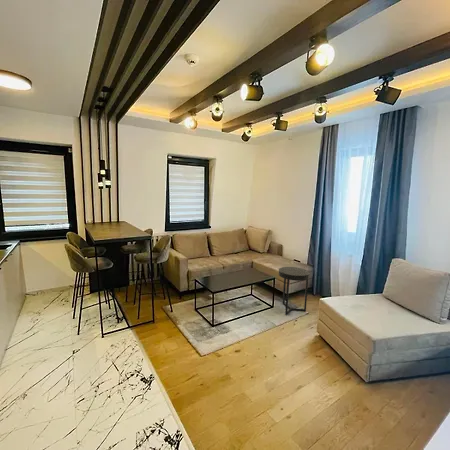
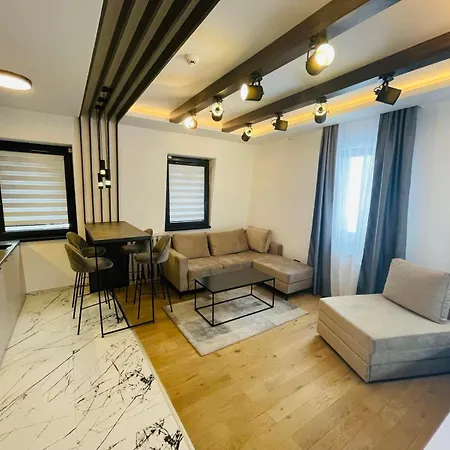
- side table (288, 290)
